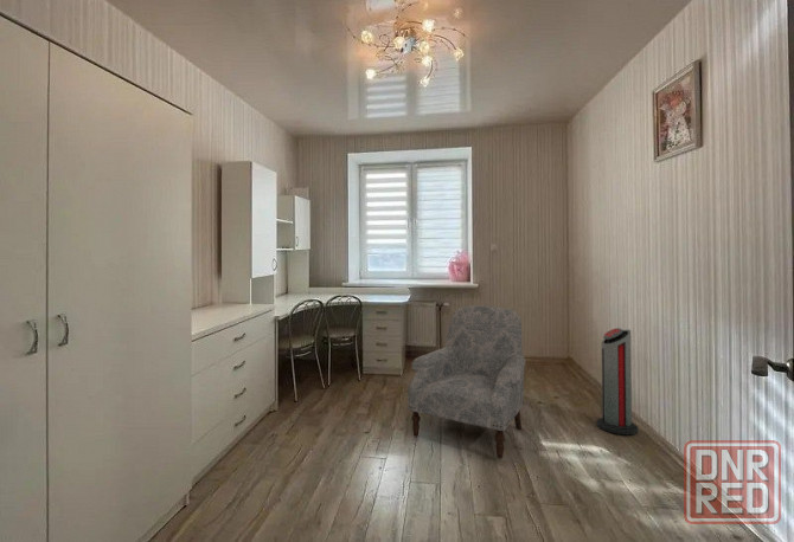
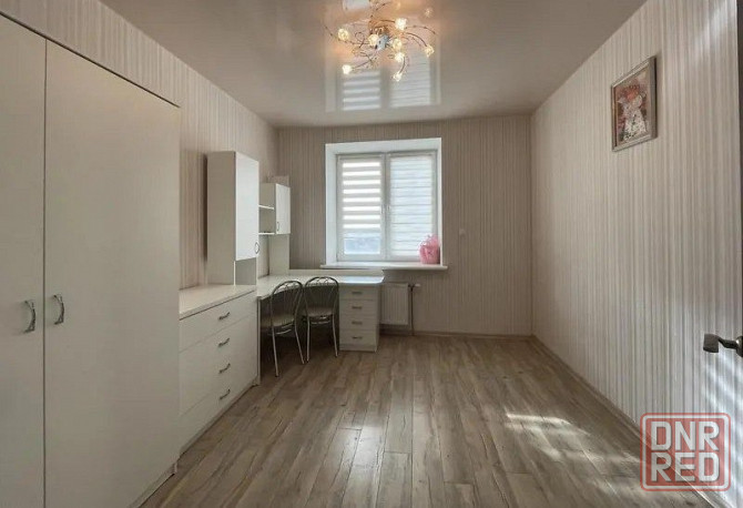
- air purifier (616, 378)
- armchair (472, 369)
